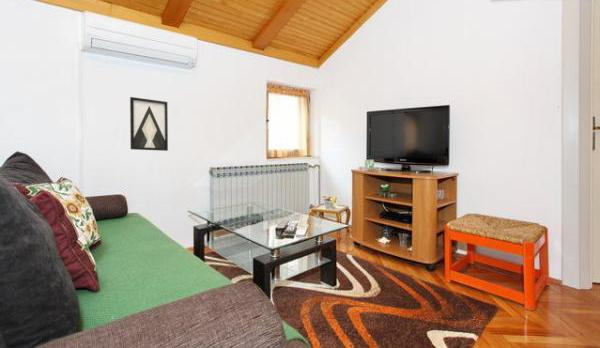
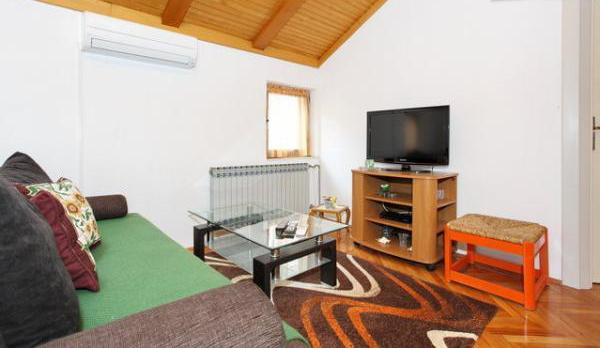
- wall art (149, 124)
